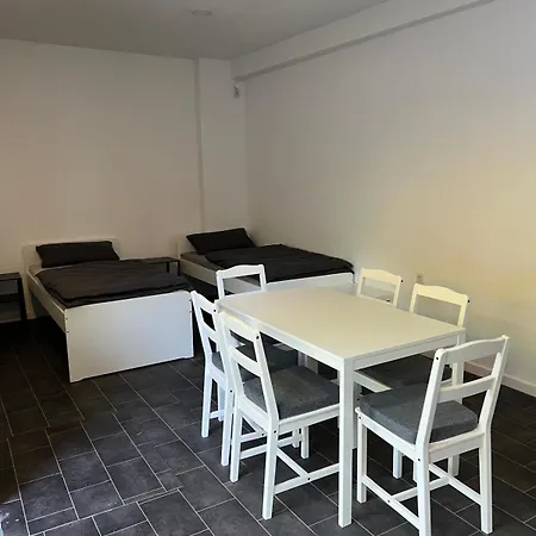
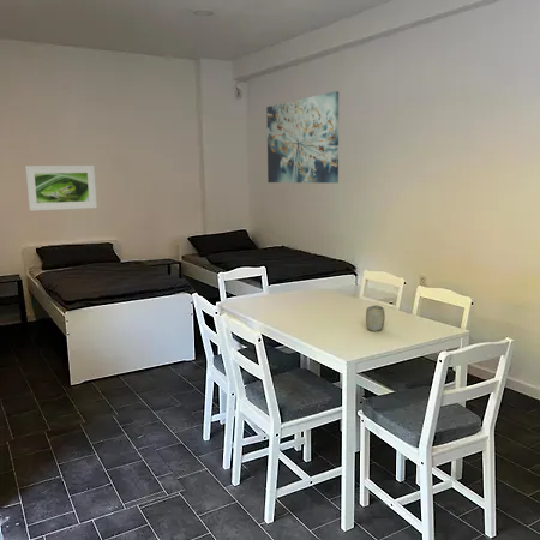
+ wall art (299, 142)
+ cup (374, 318)
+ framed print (62, 187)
